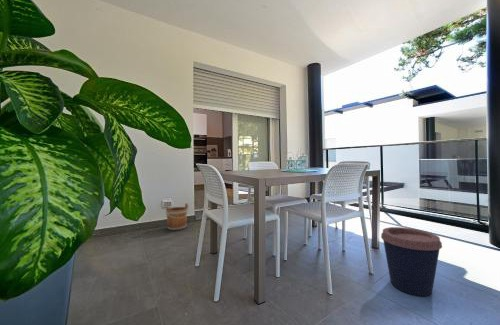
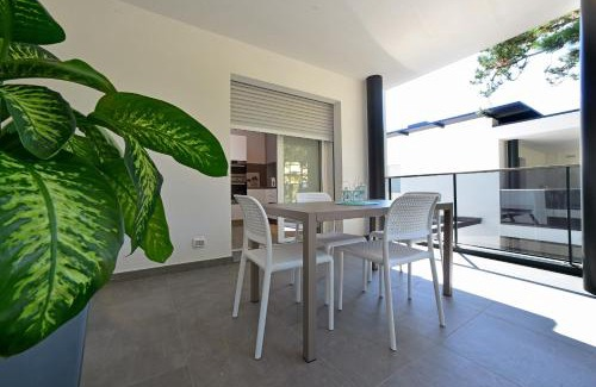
- bucket (177, 216)
- coffee cup (410, 259)
